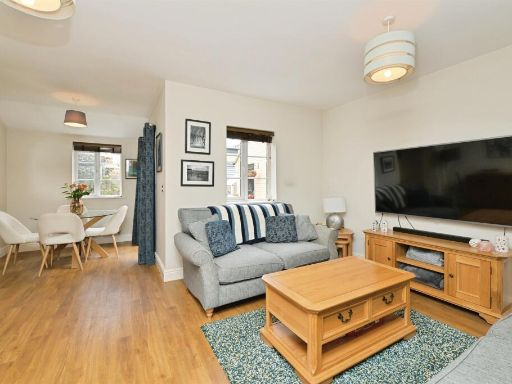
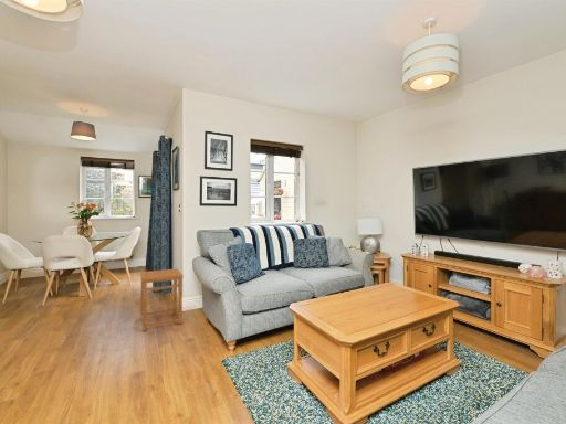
+ side table (160, 288)
